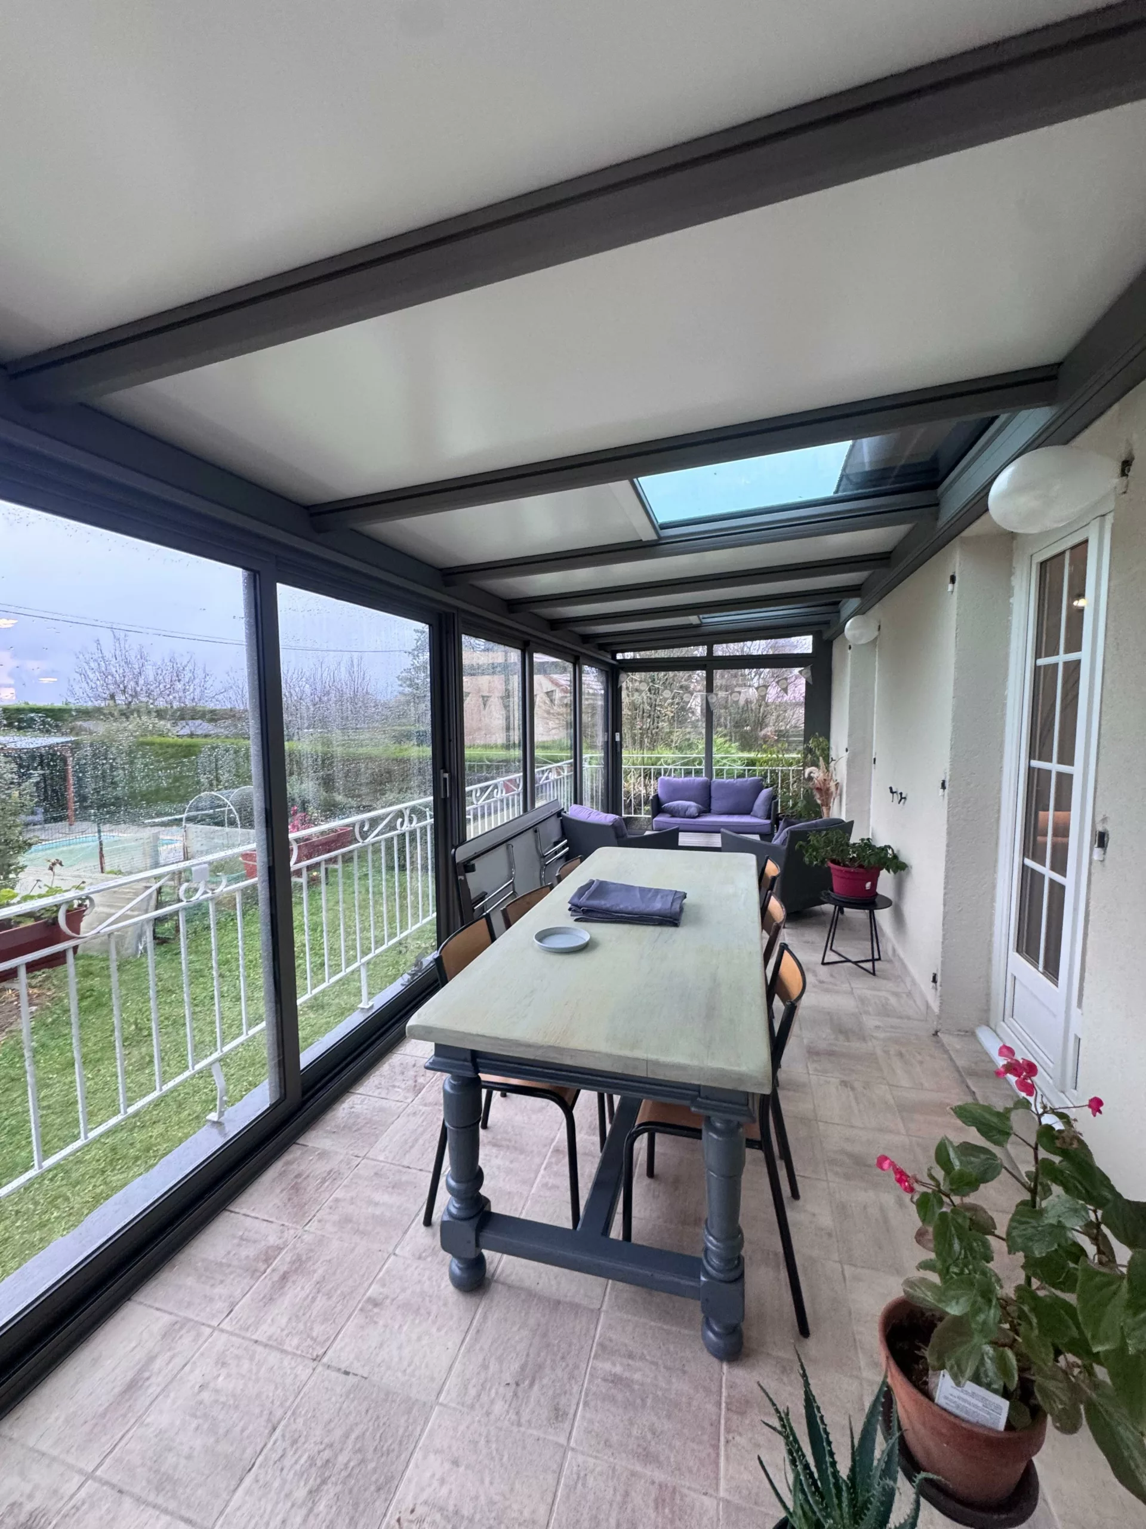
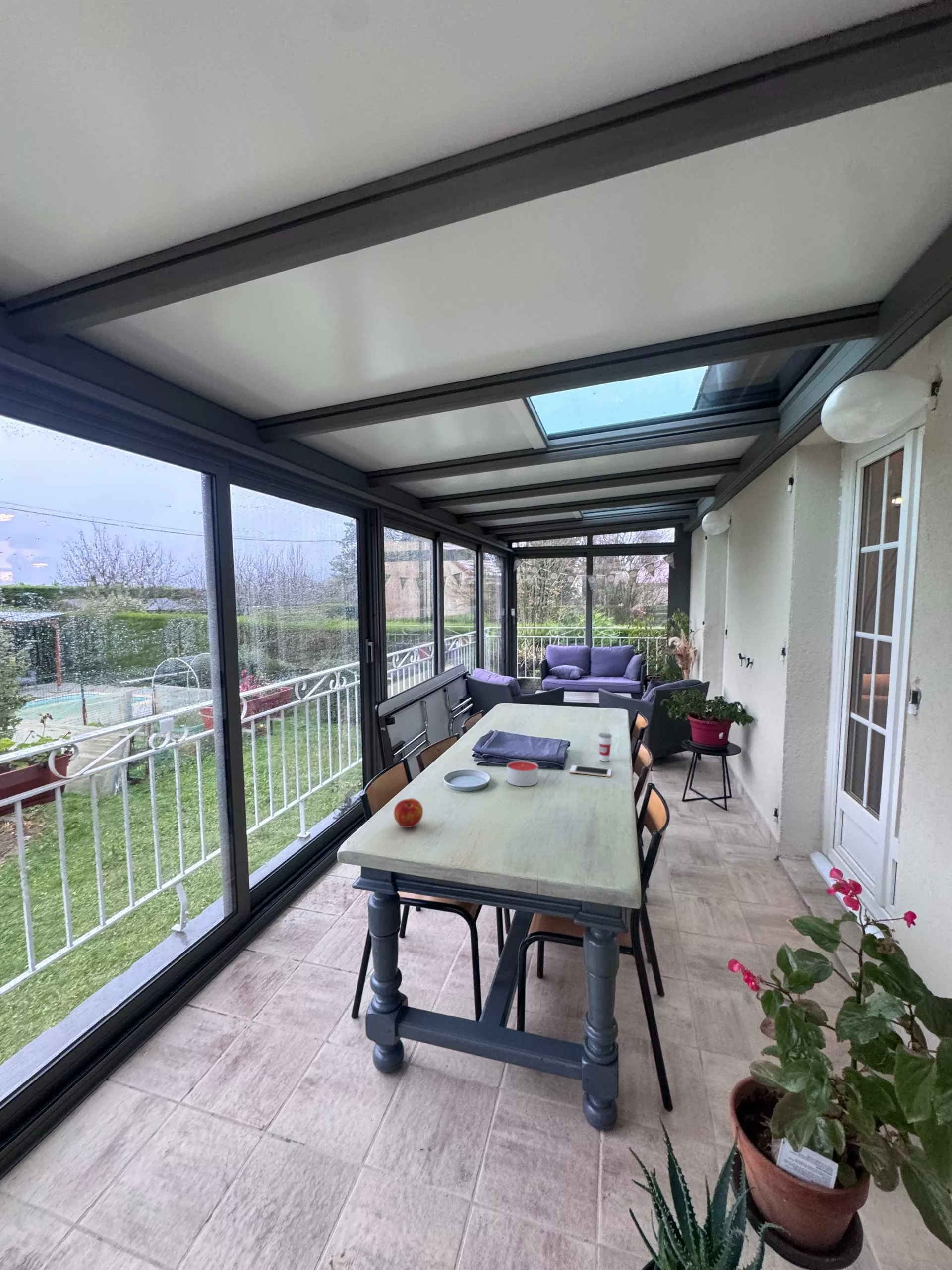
+ candle (522, 772)
+ cell phone (591, 771)
+ apple (409, 813)
+ cup (605, 743)
